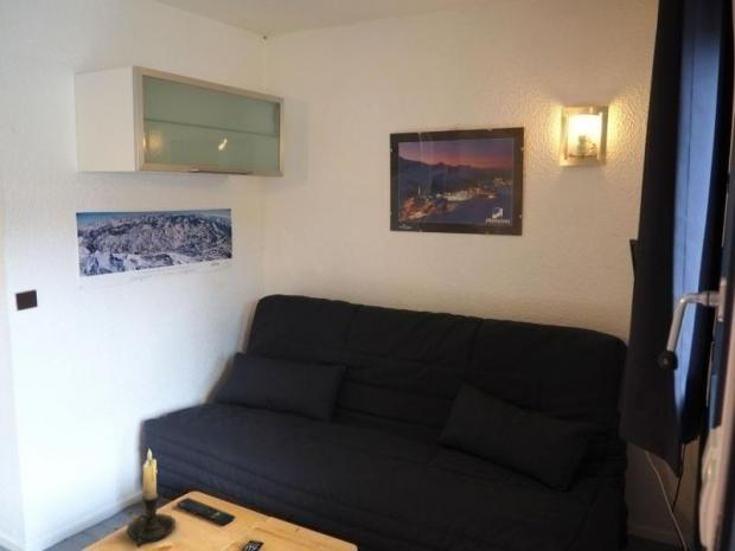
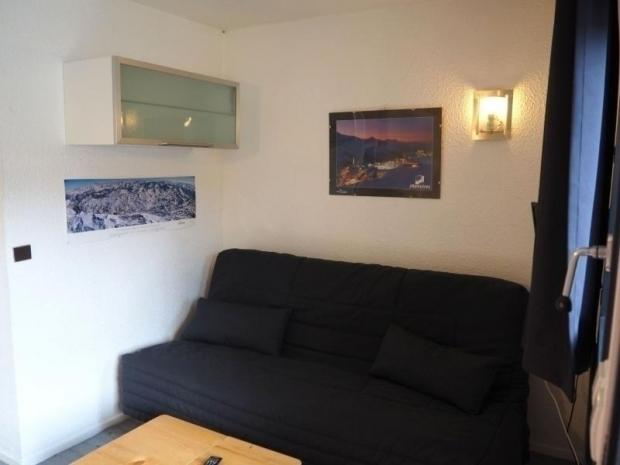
- remote control (204, 511)
- candle holder (147, 493)
